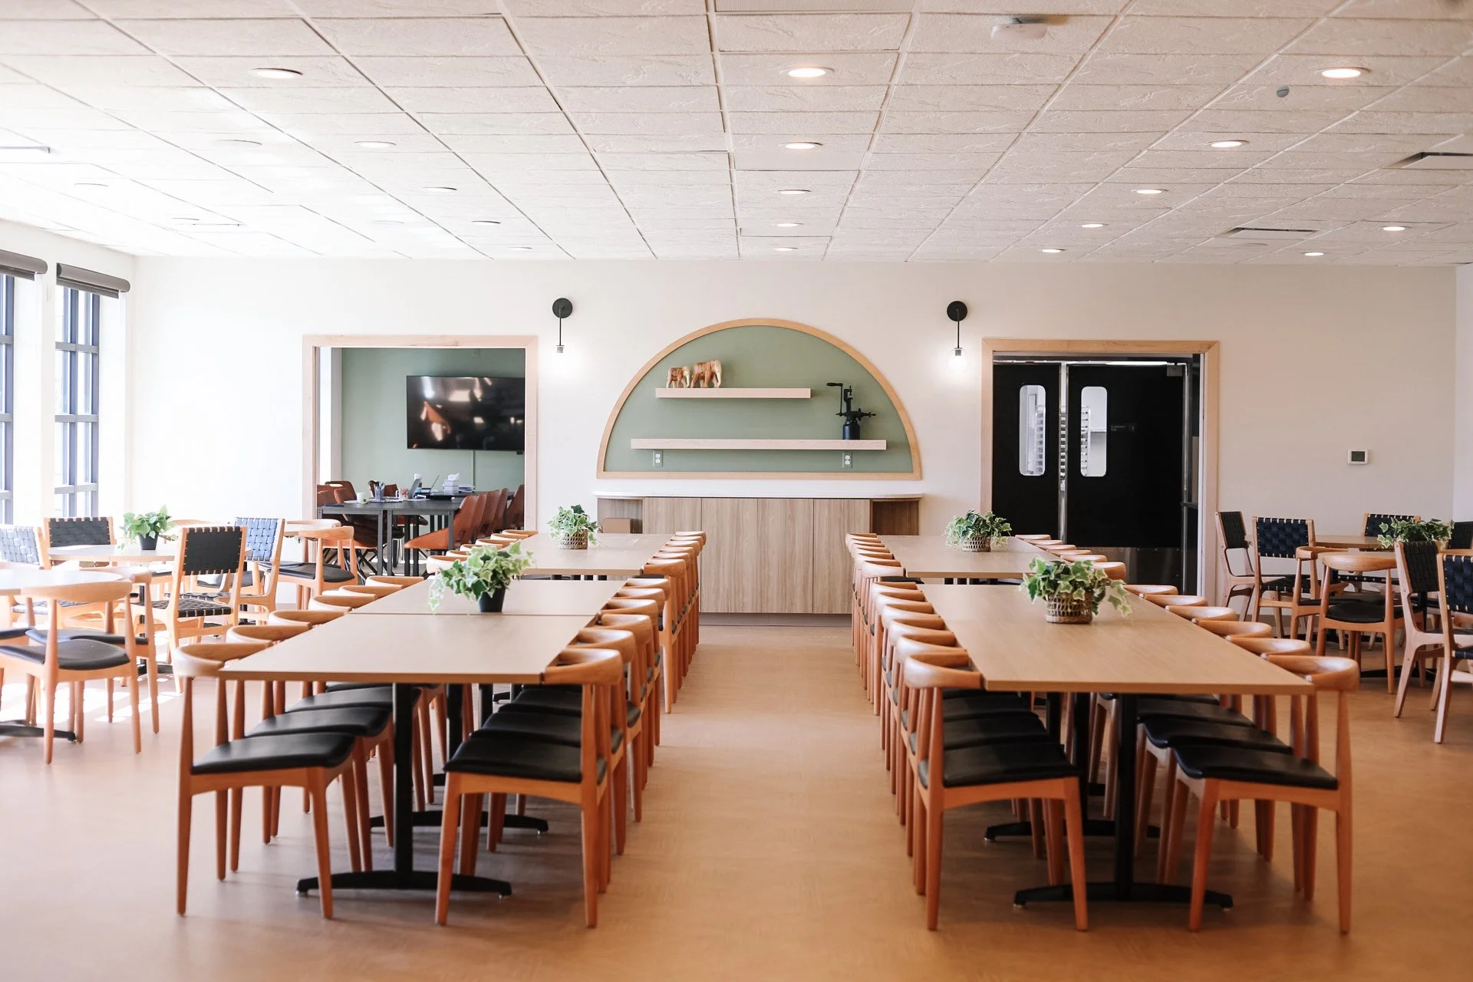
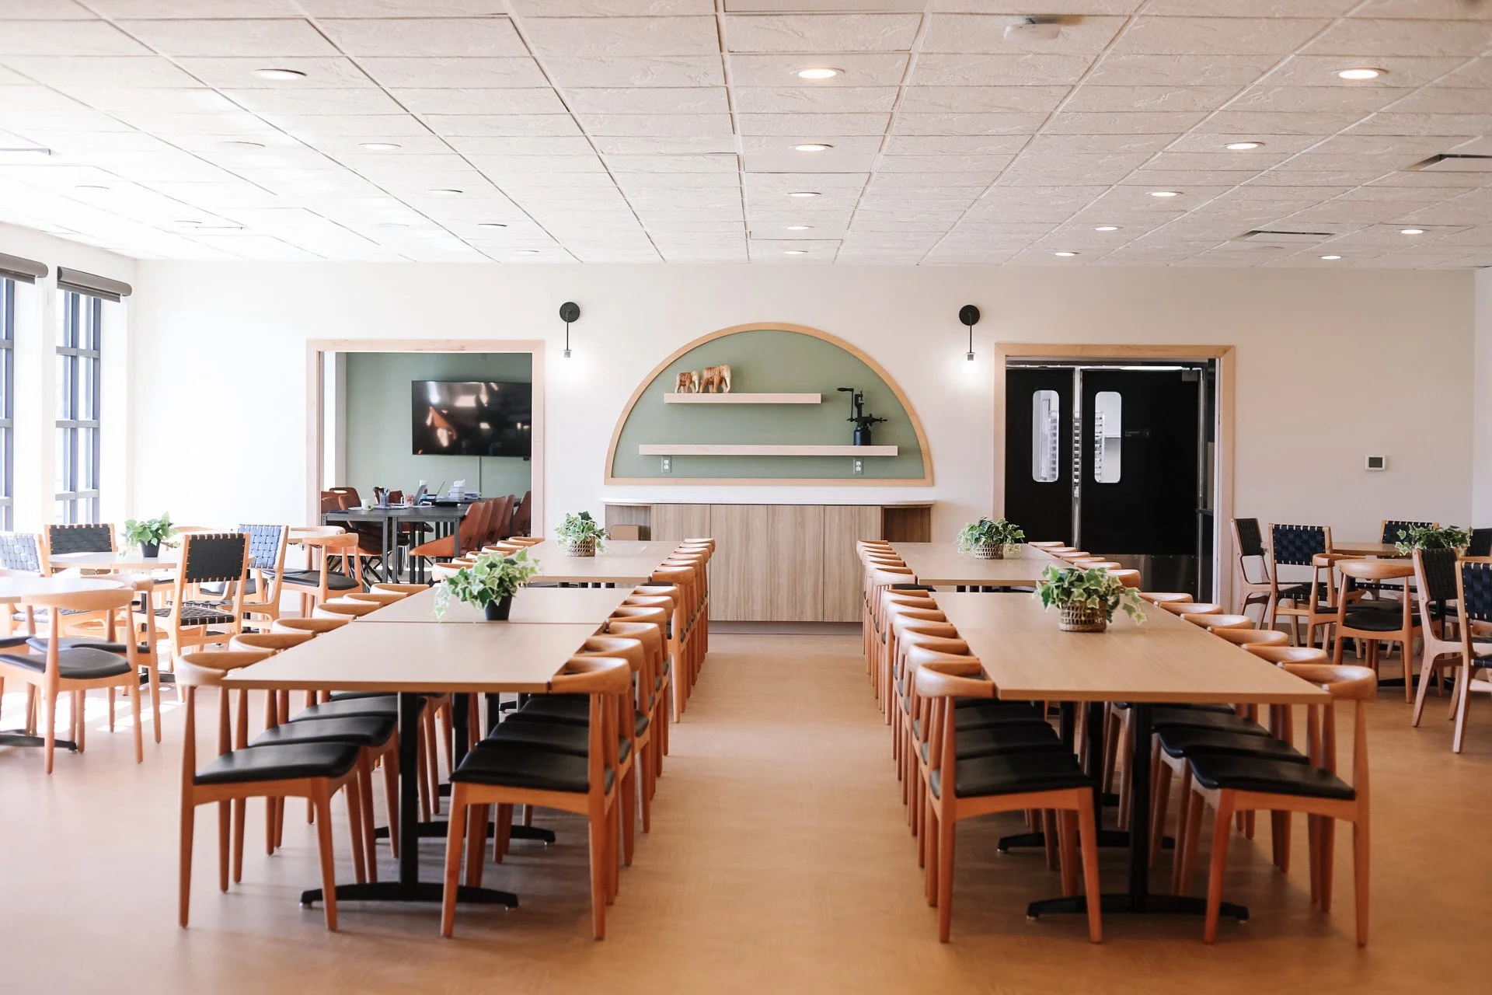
- smoke detector (1282, 91)
